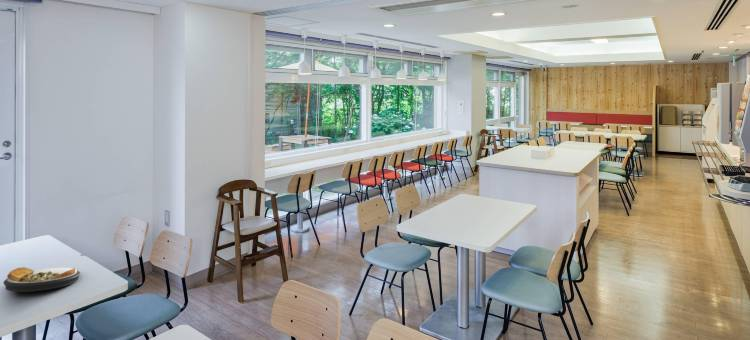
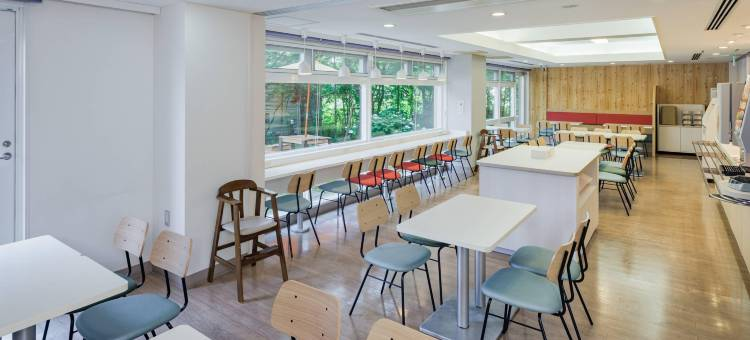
- plate (43, 276)
